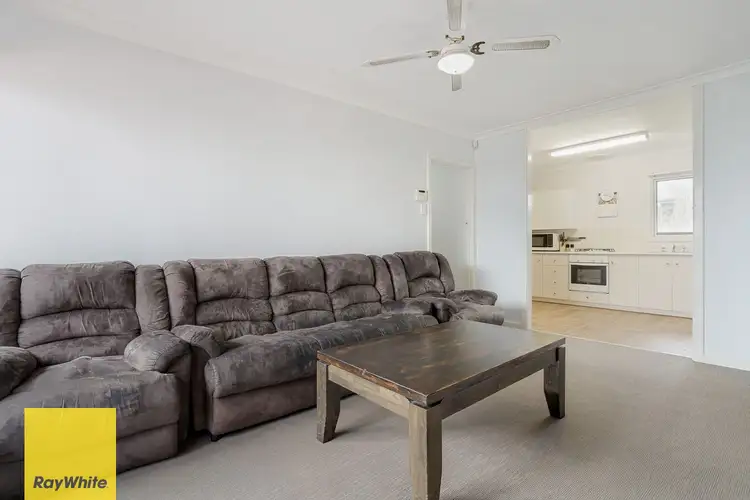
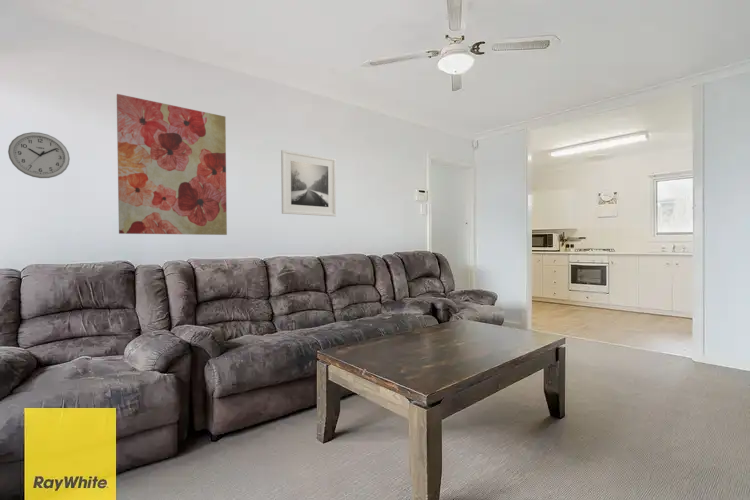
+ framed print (310, 184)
+ wall art (176, 170)
+ wall clock (40, 155)
